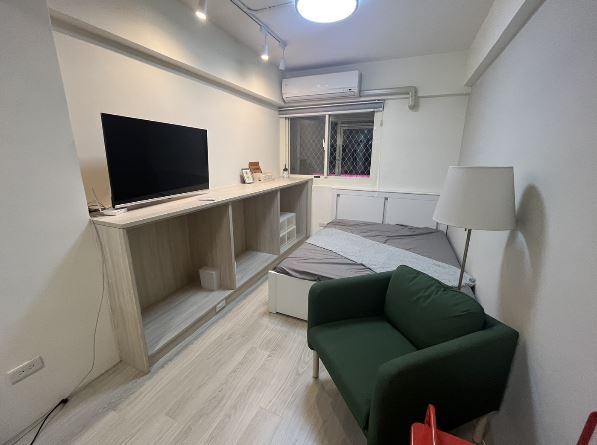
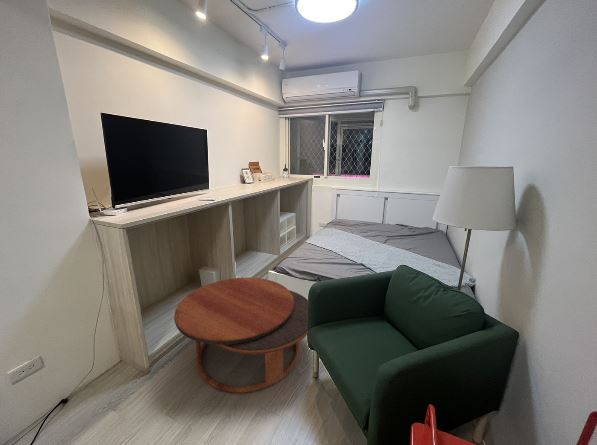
+ coffee table (247, 327)
